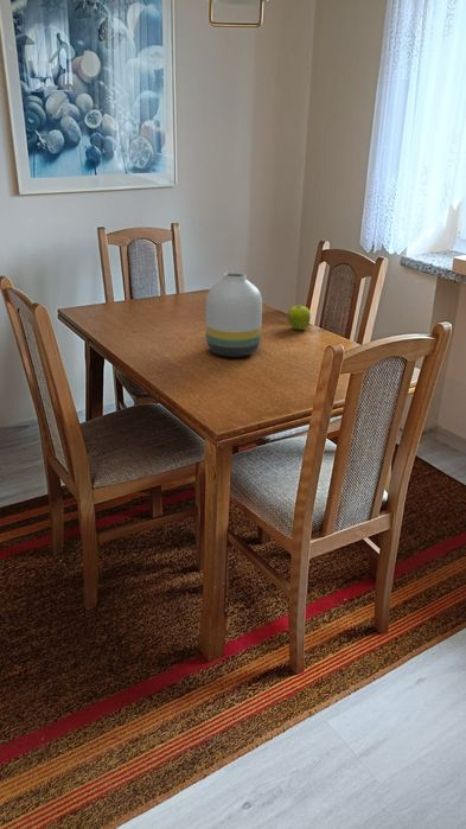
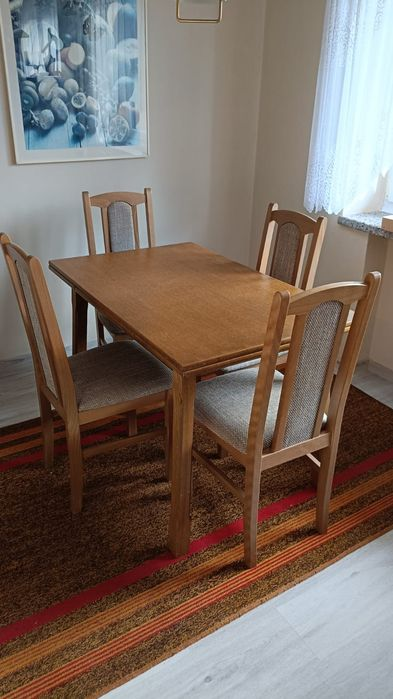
- vase (234, 313)
- fruit (299, 317)
